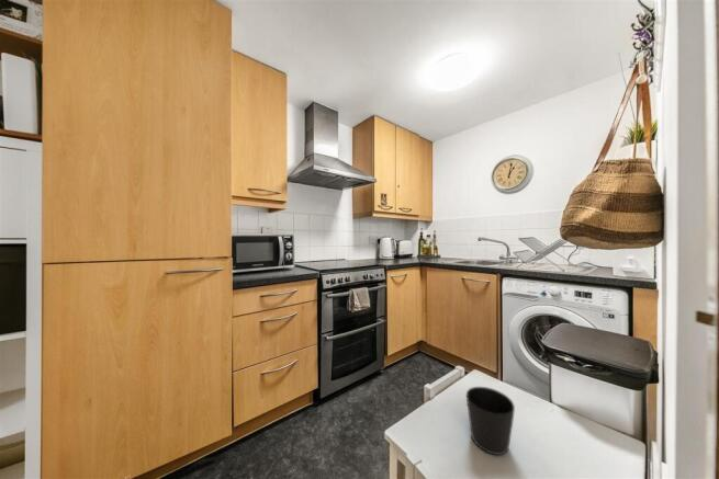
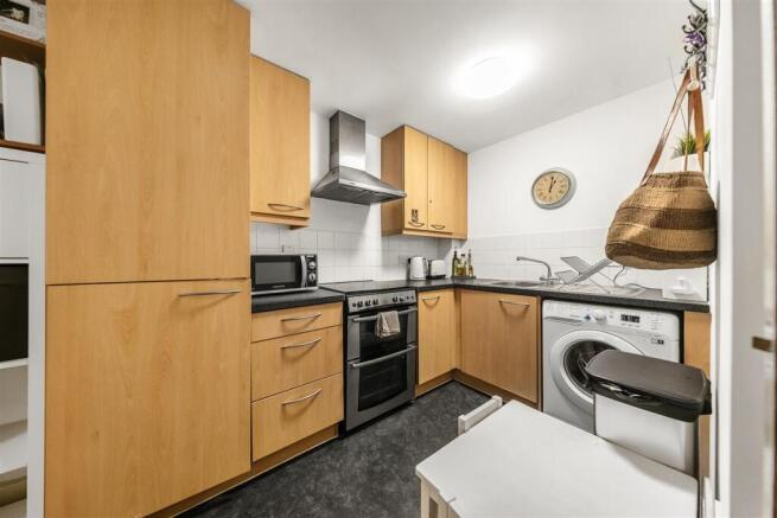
- cup (486, 415)
